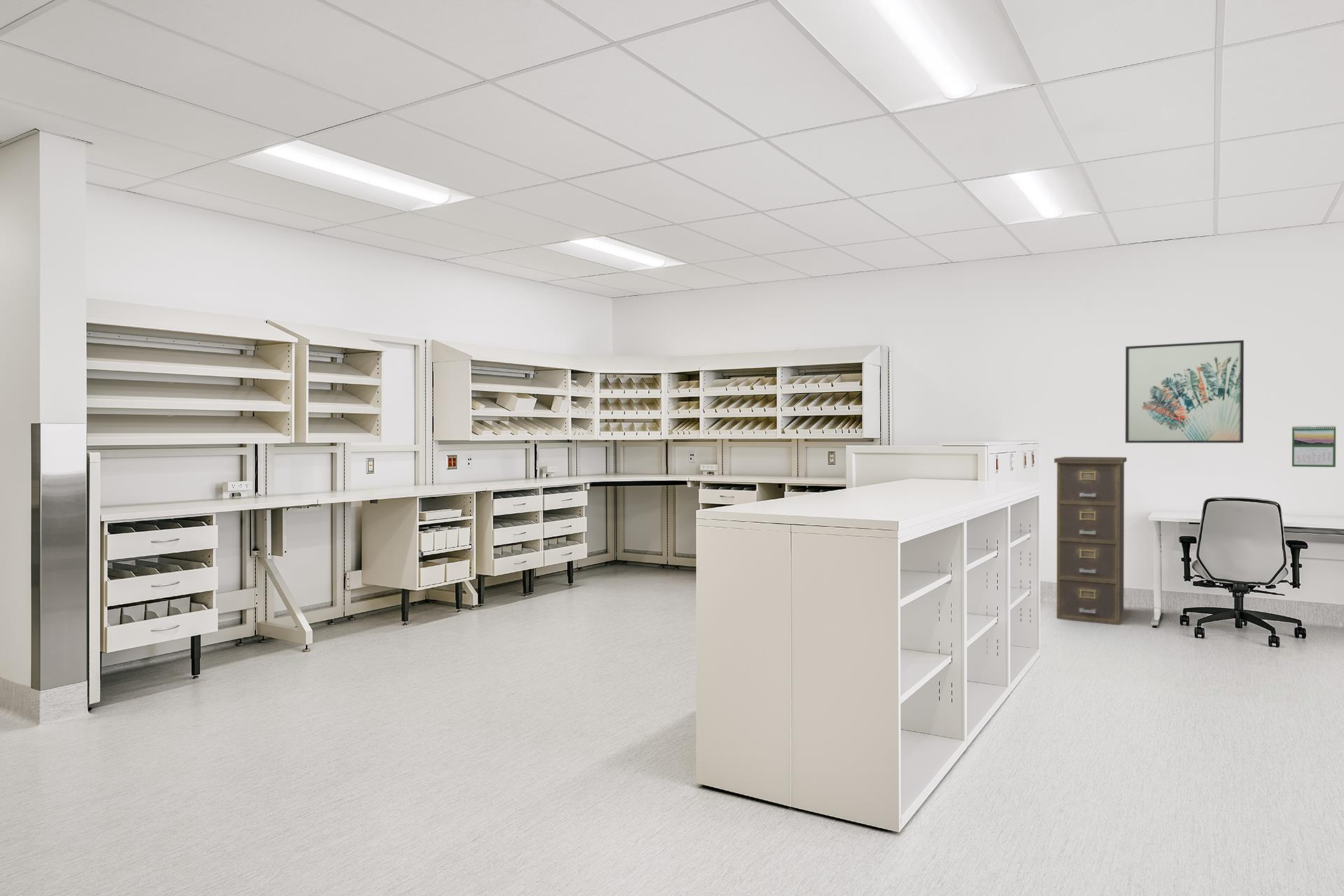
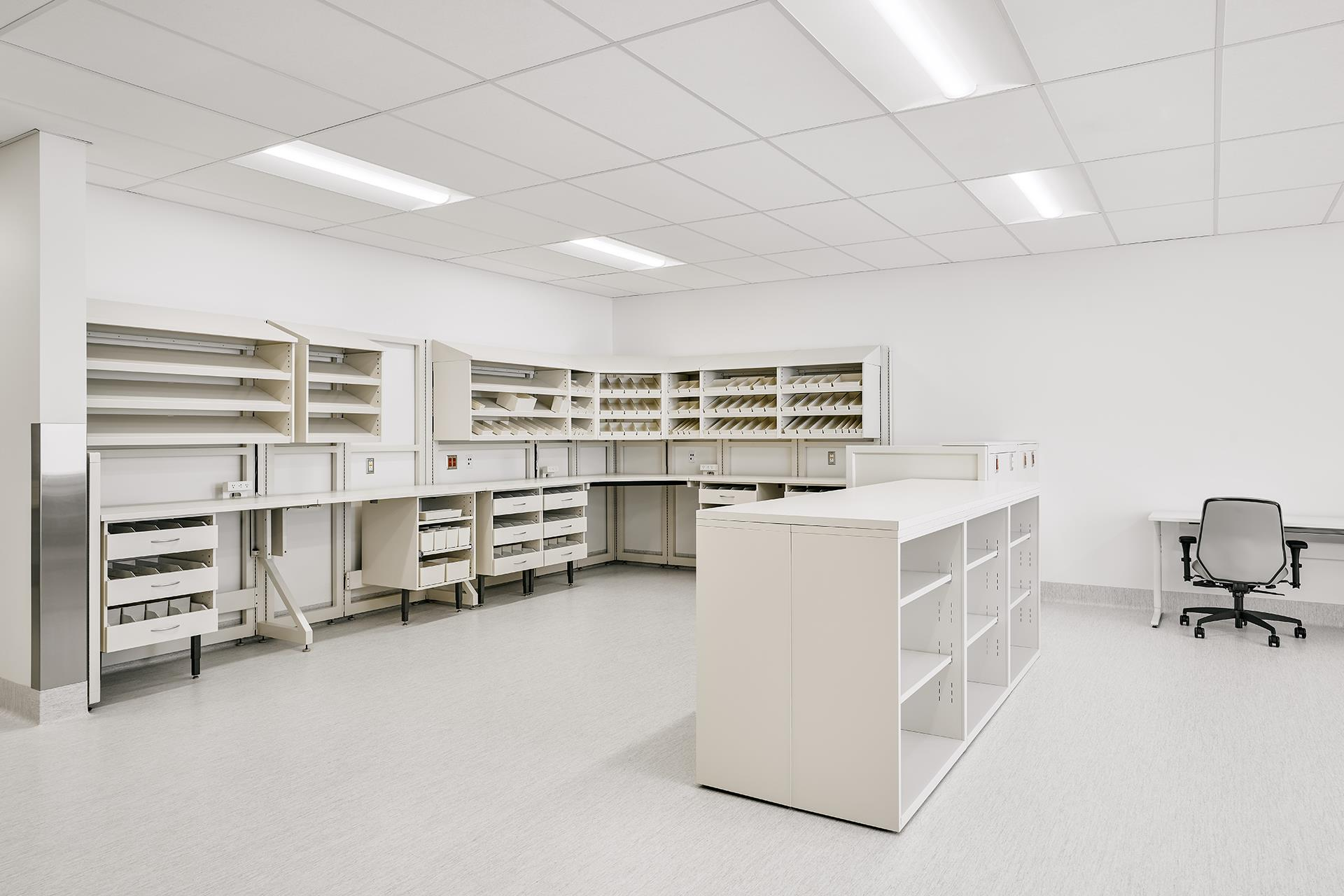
- calendar (1313, 446)
- wall art (1182, 393)
- filing cabinet (1091, 536)
